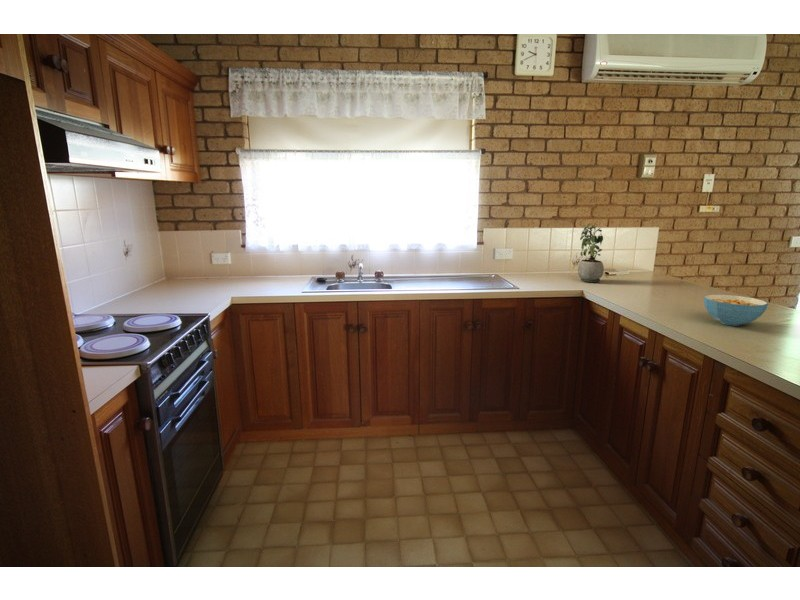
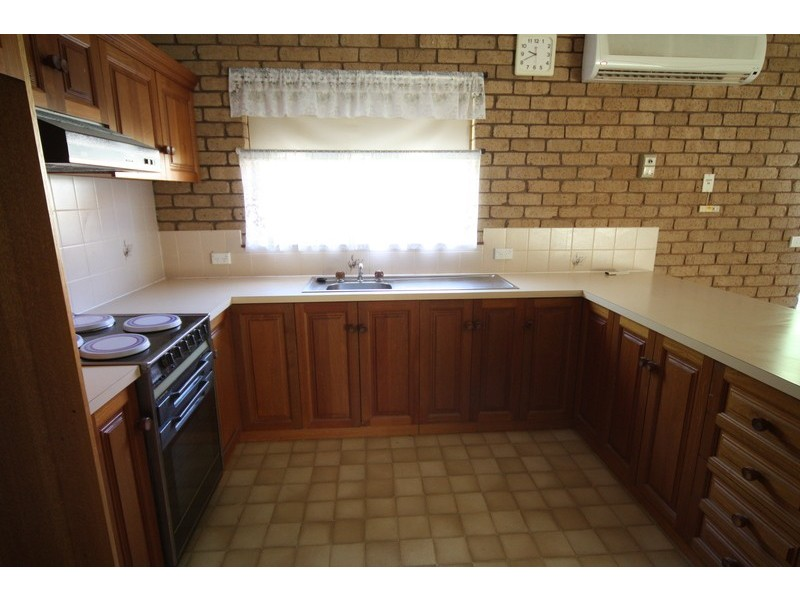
- potted plant (592, 253)
- cereal bowl (732, 311)
